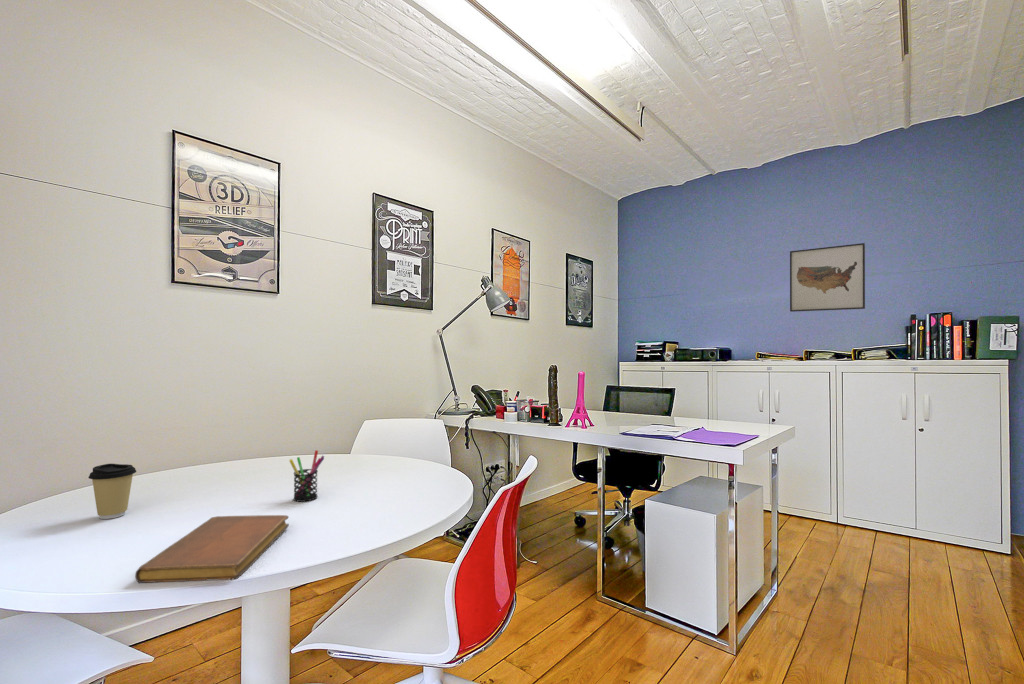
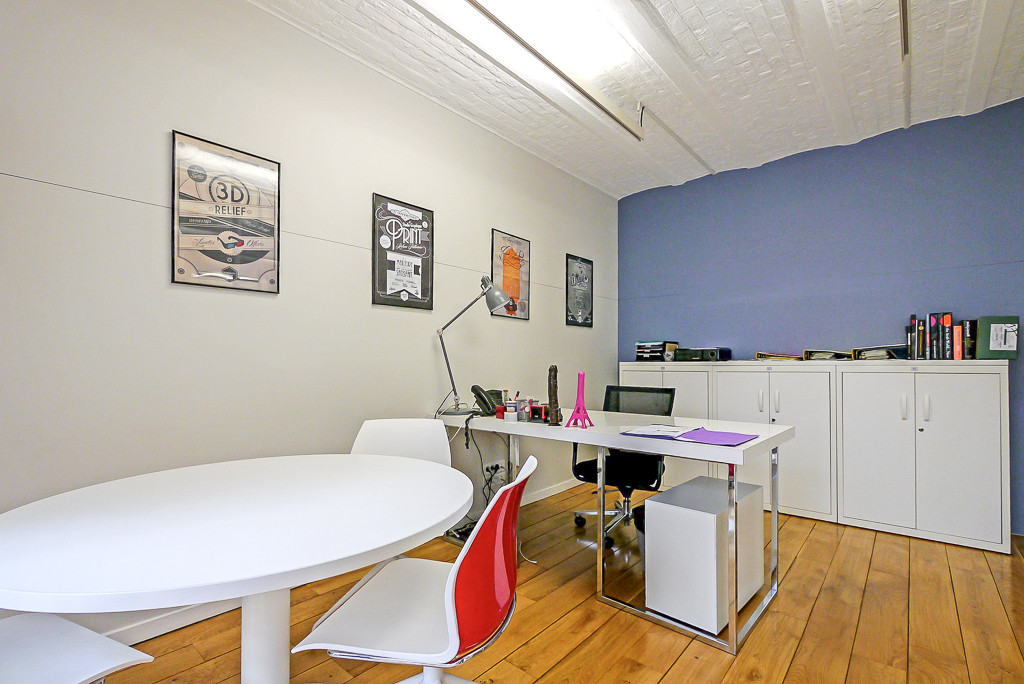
- coffee cup (112, 490)
- wall art (826, 278)
- notebook (222, 544)
- pen holder (305, 474)
